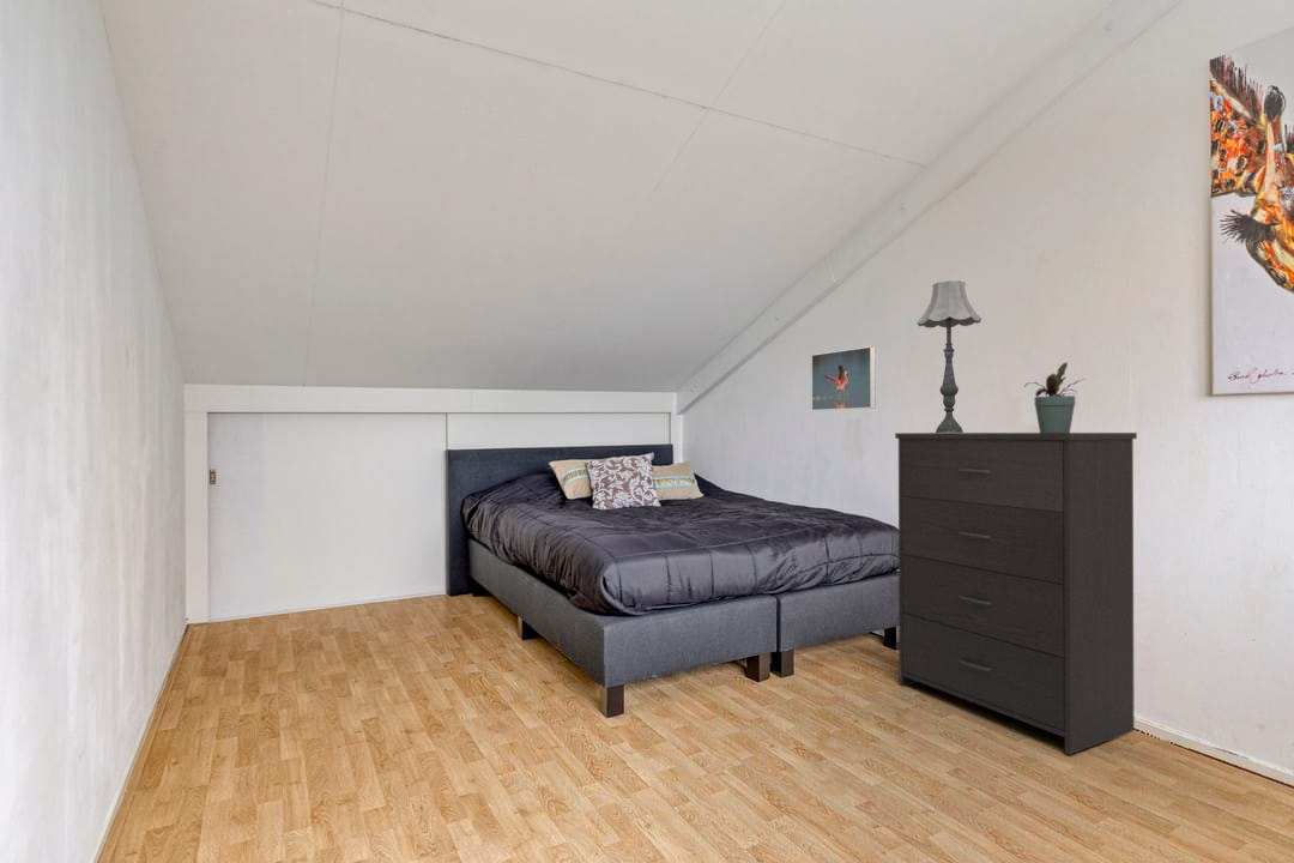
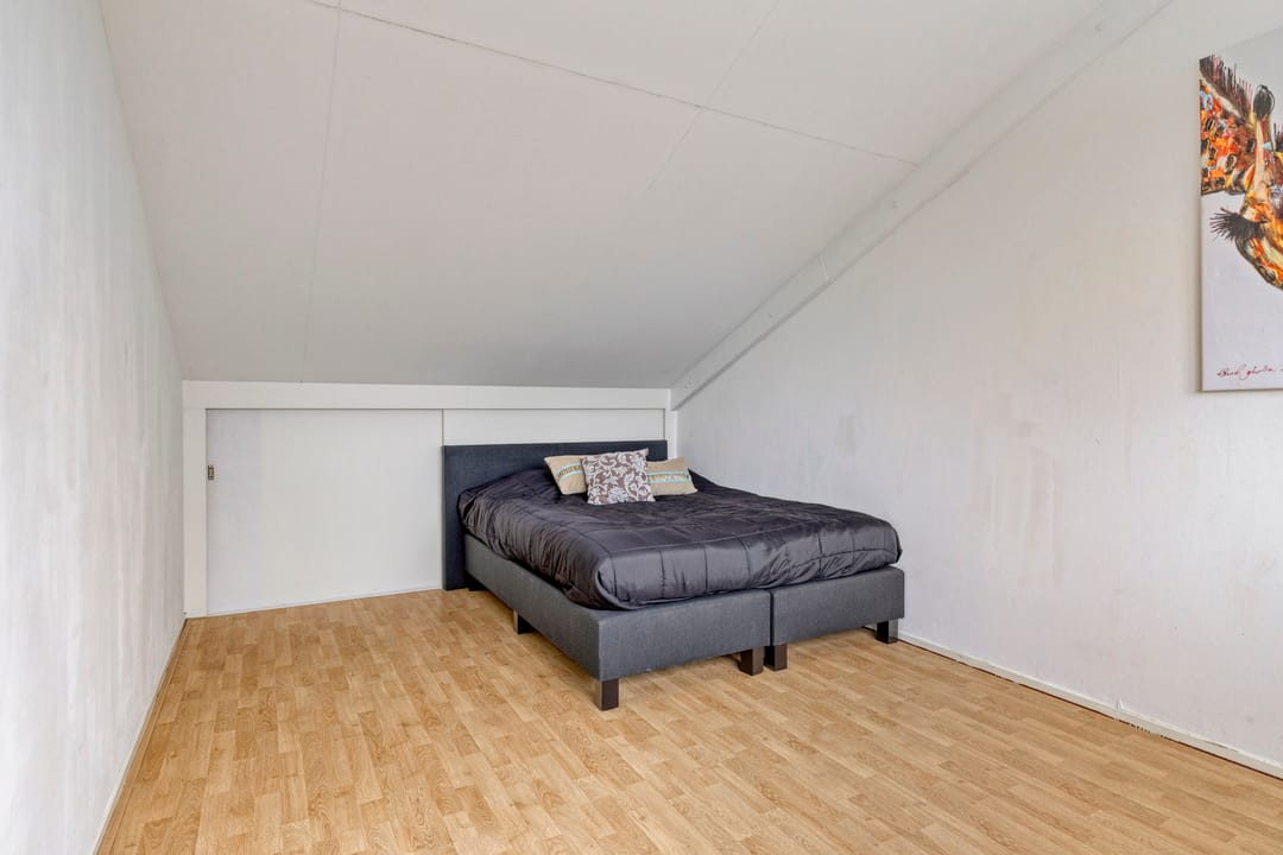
- potted plant (1054, 397)
- dresser (1005, 569)
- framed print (841, 380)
- table lamp (949, 357)
